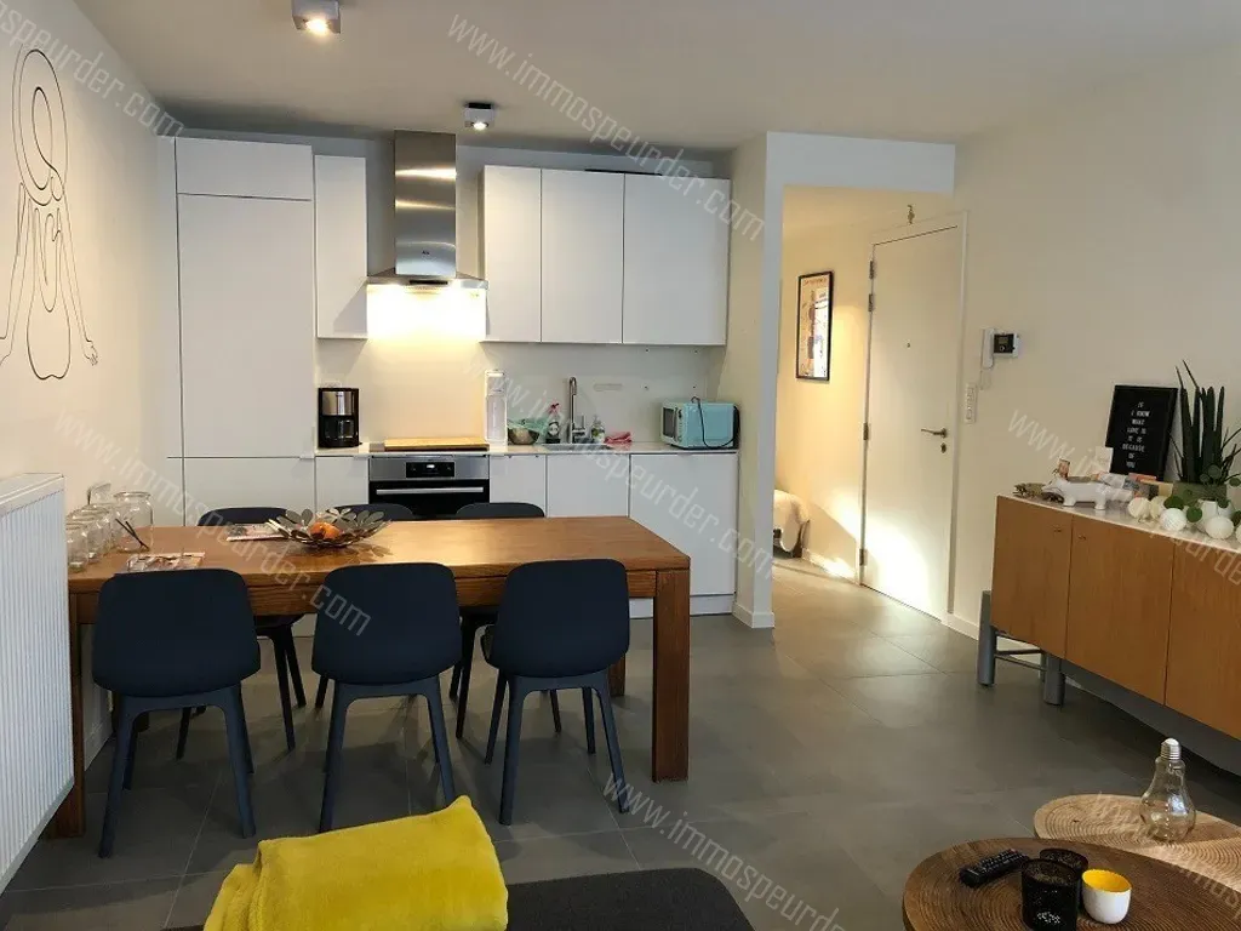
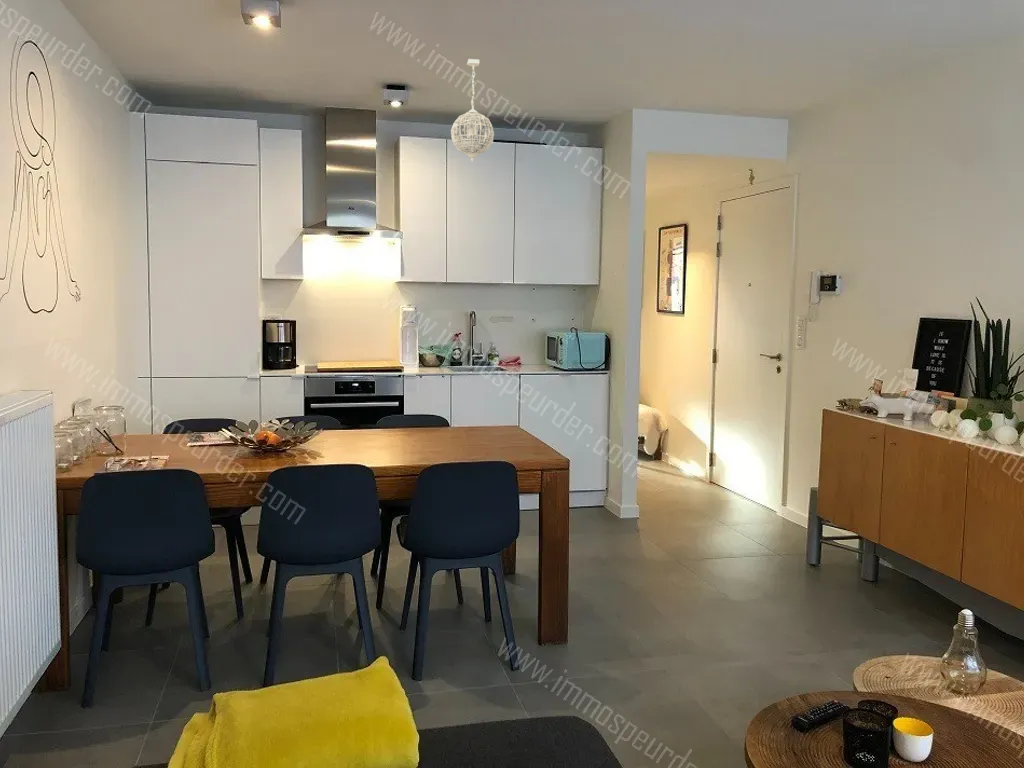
+ pendant light (472, 111)
